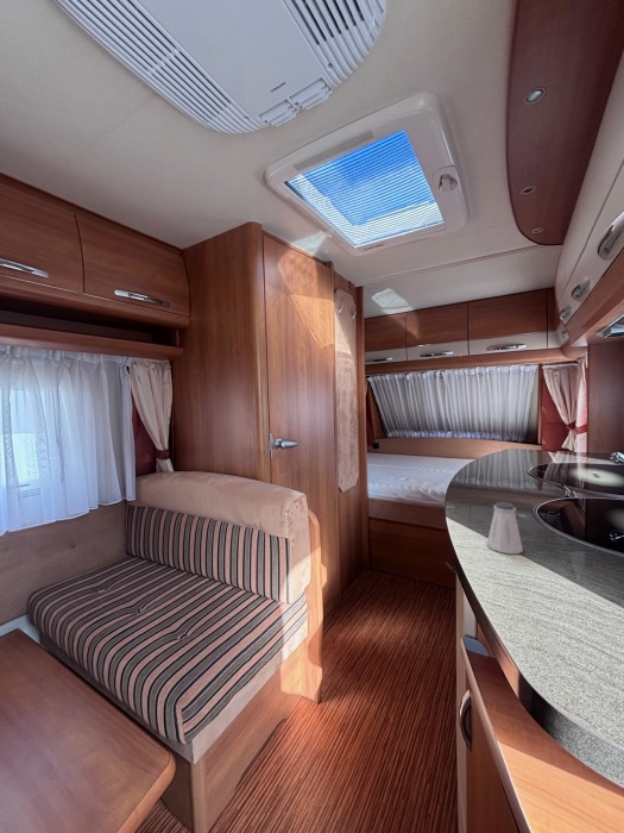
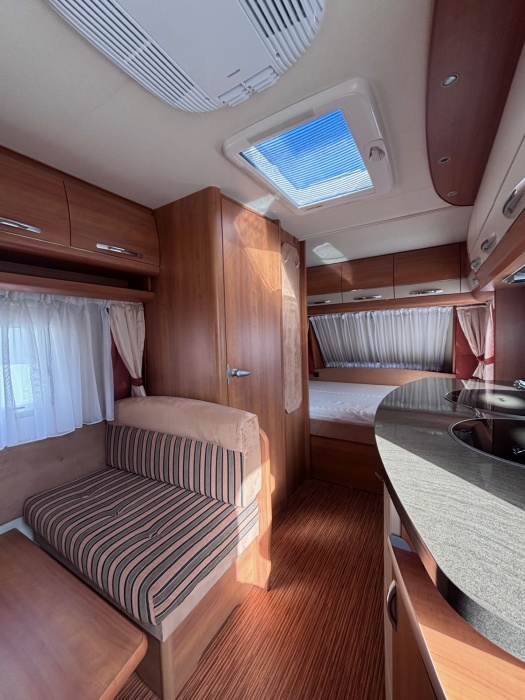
- saltshaker (504, 525)
